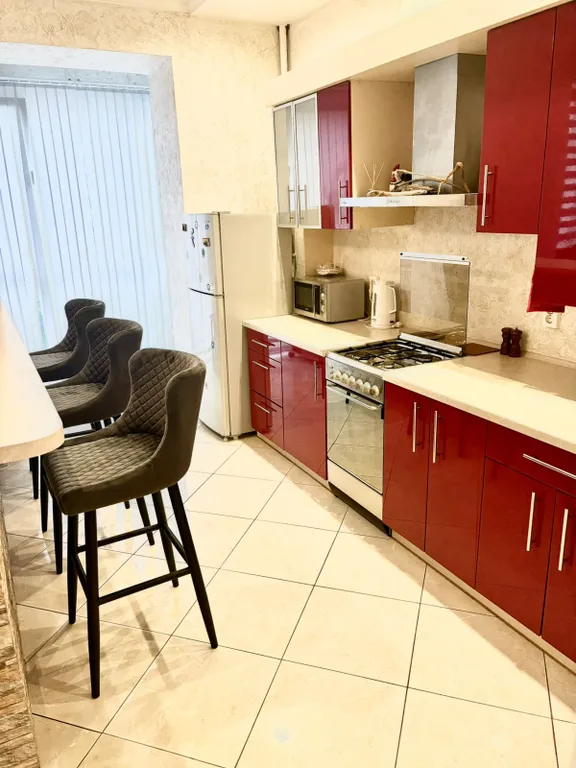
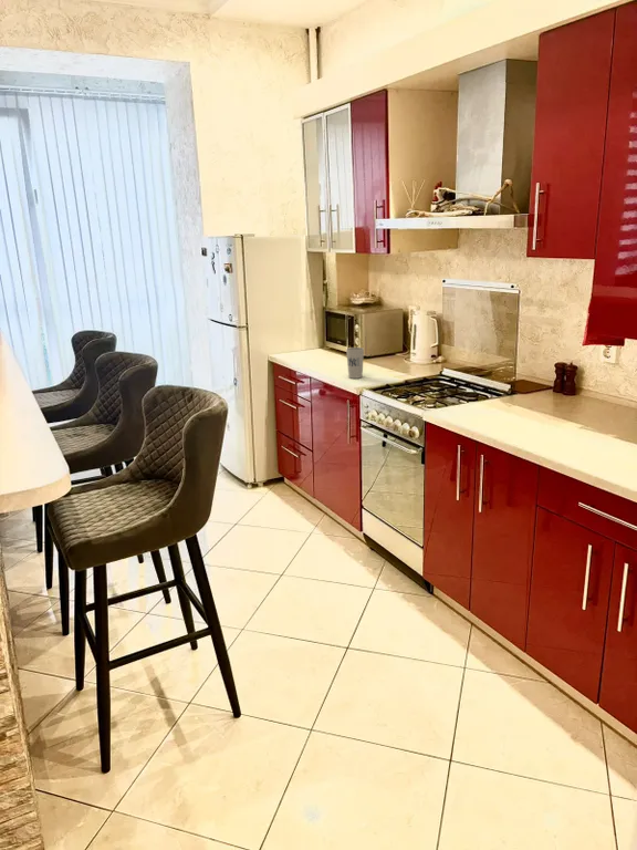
+ cup (355, 362)
